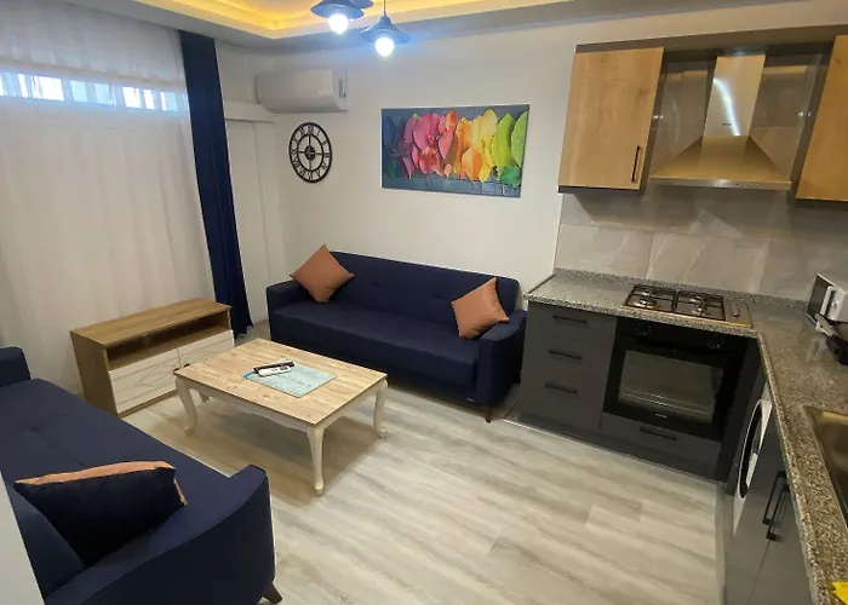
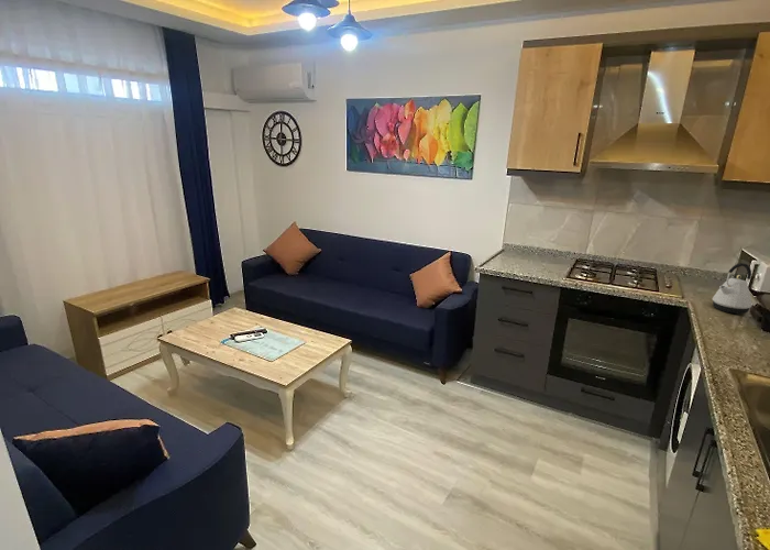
+ kettle (735, 286)
